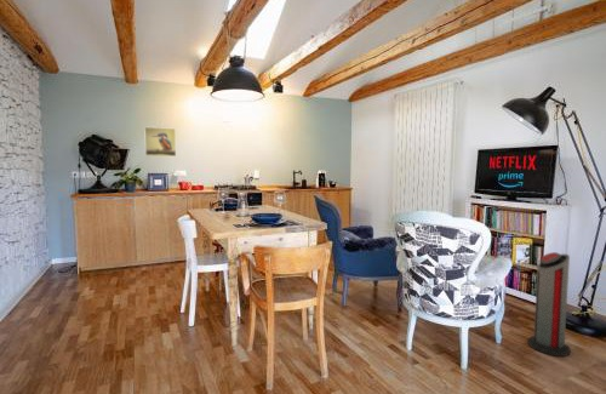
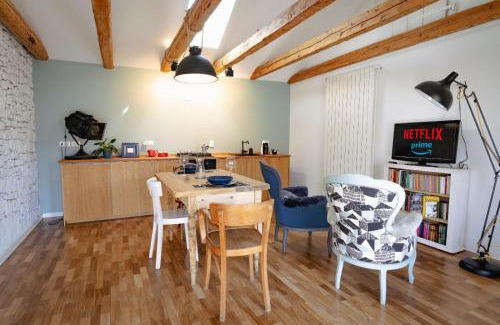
- air purifier (550, 299)
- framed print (160, 142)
